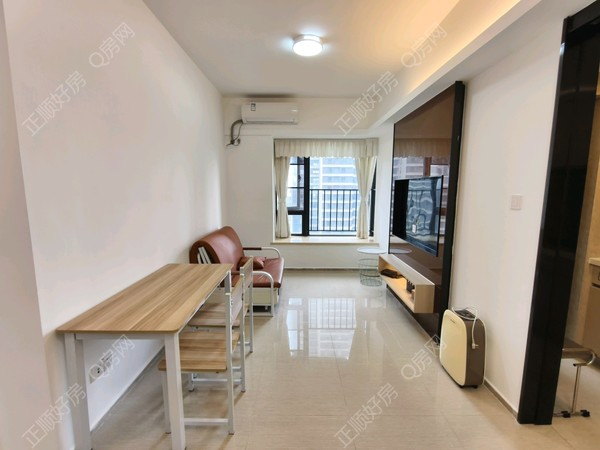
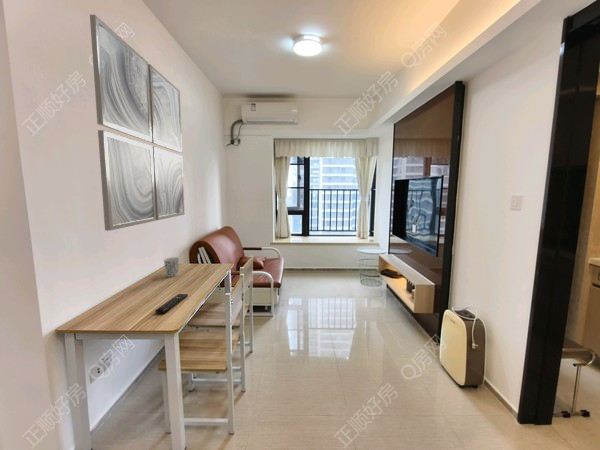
+ remote control (172, 303)
+ cup (172, 267)
+ wall art (151, 142)
